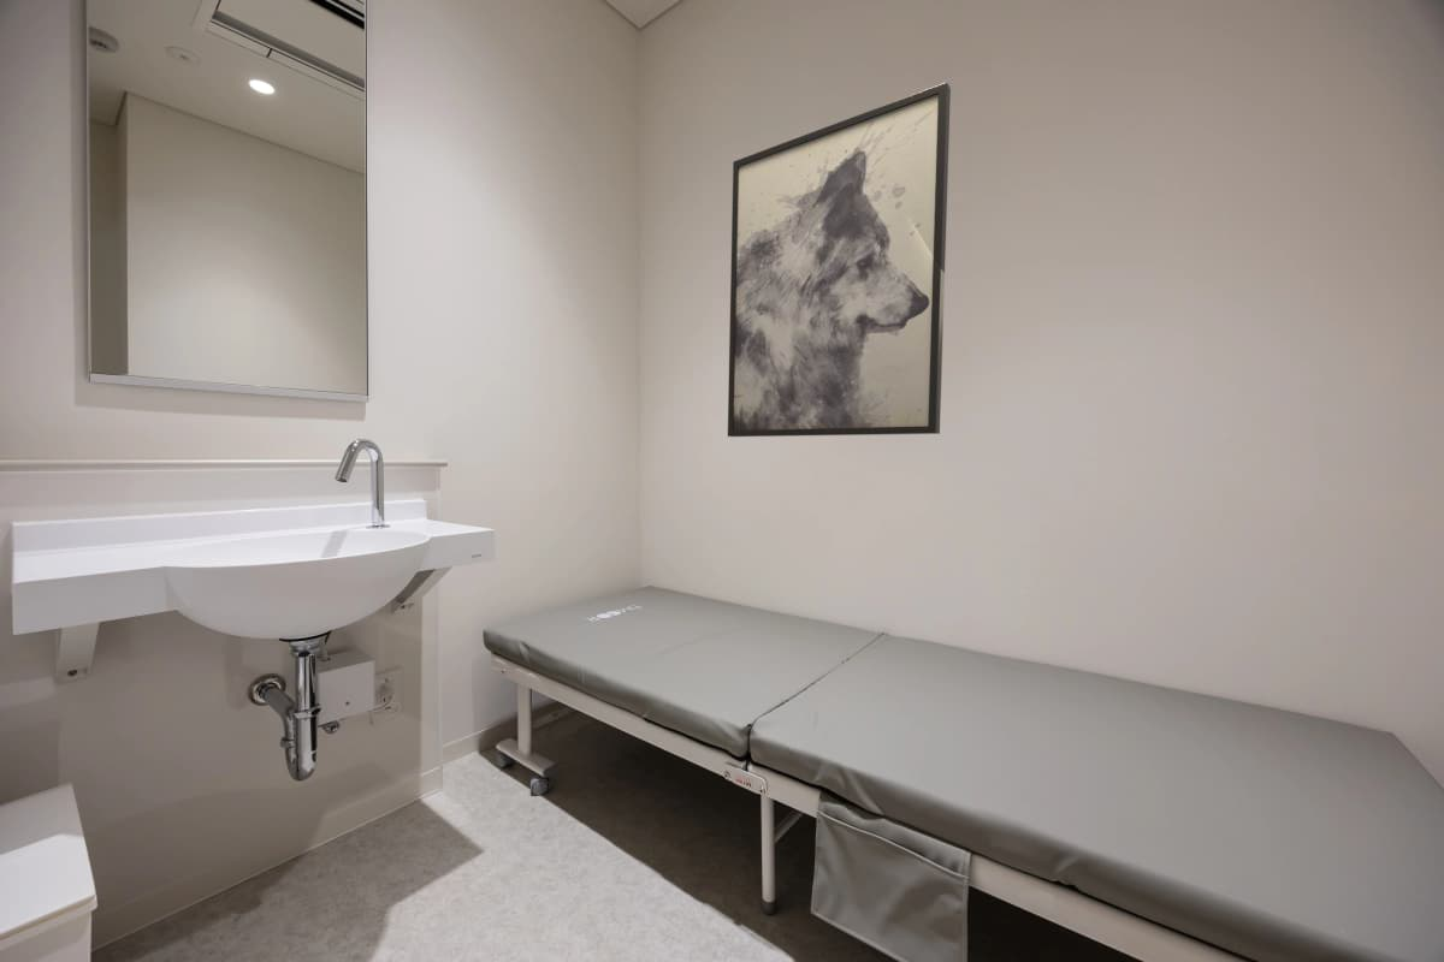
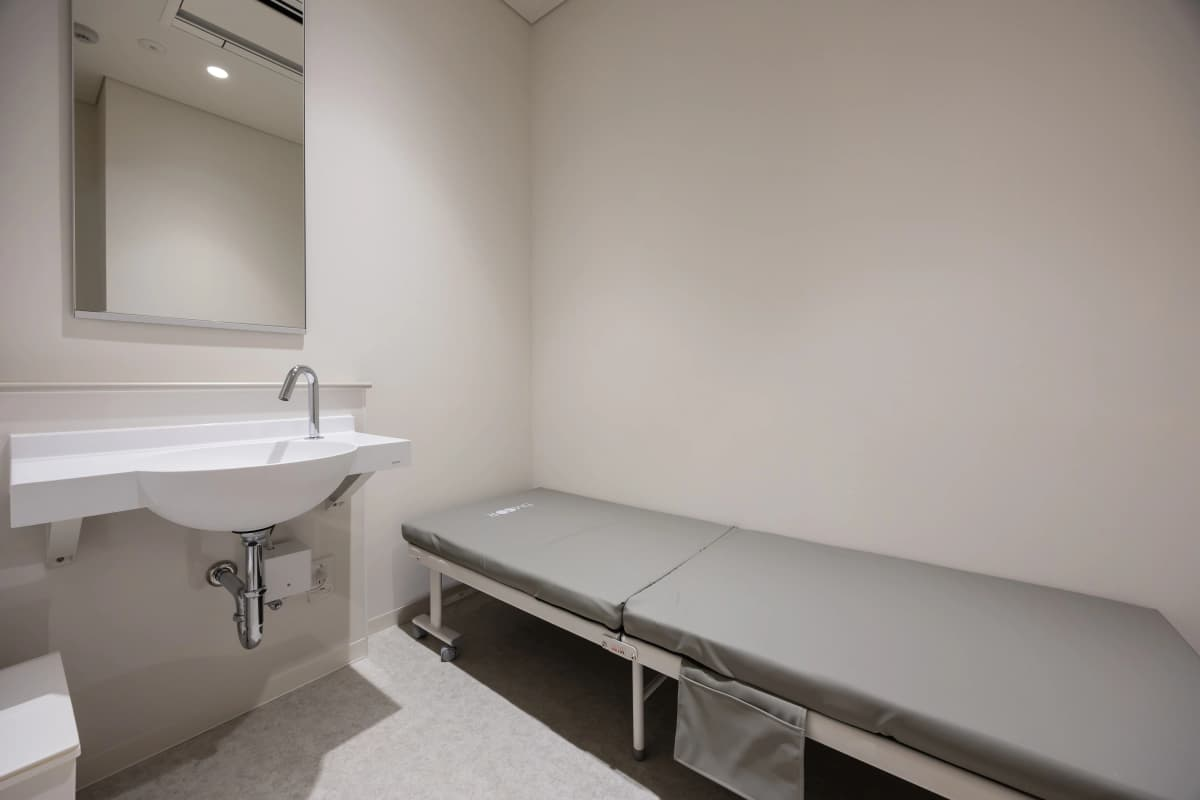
- wall art (825, 283)
